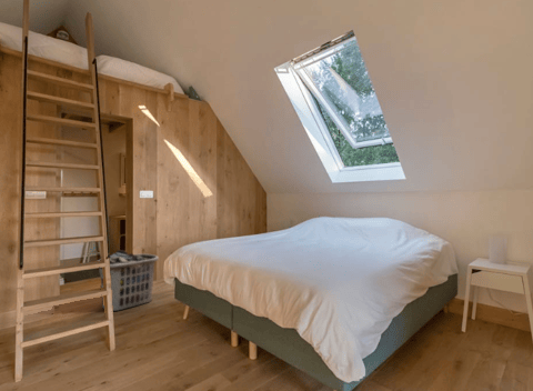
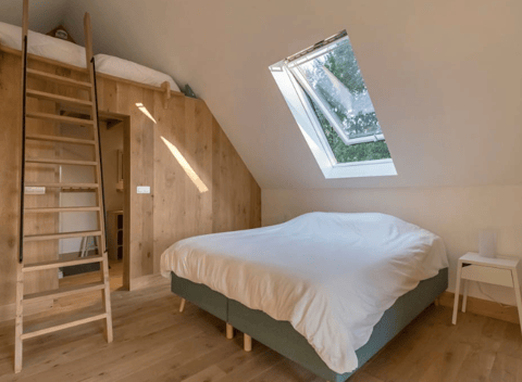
- clothes hamper (128, 277)
